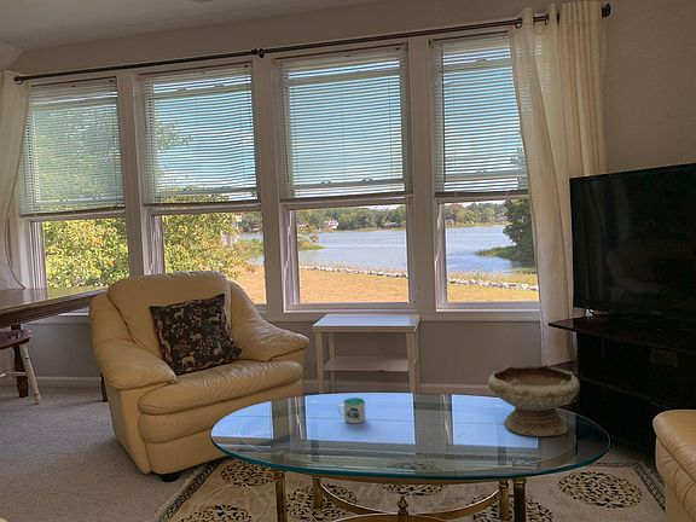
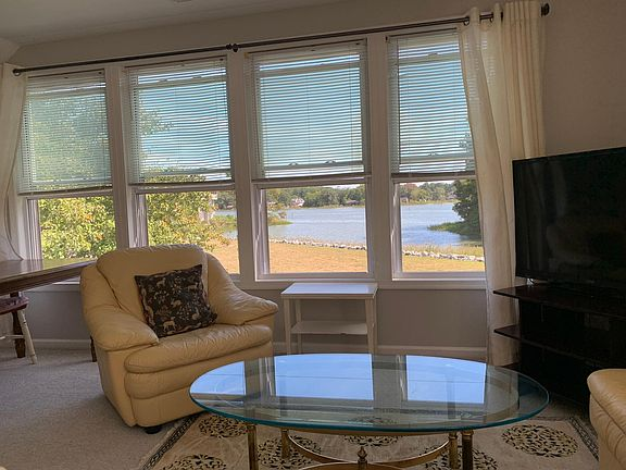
- mug (352, 410)
- bowl (533, 398)
